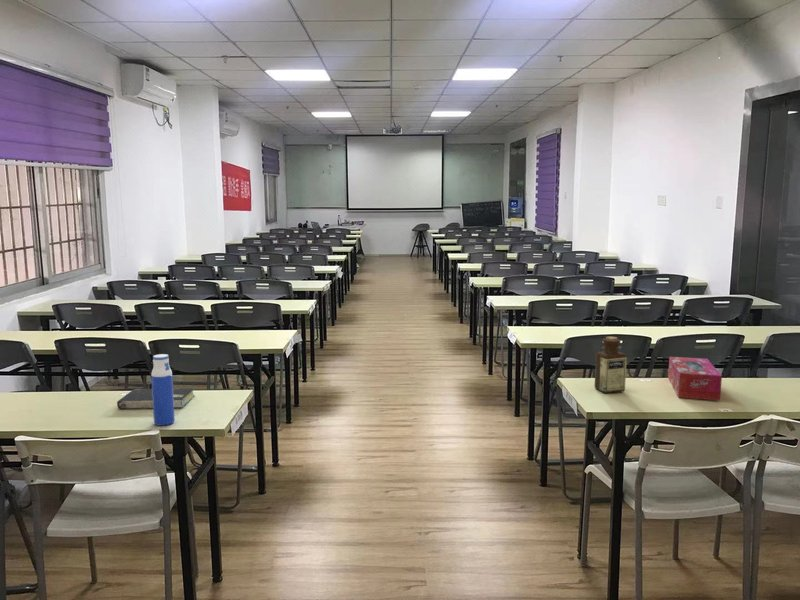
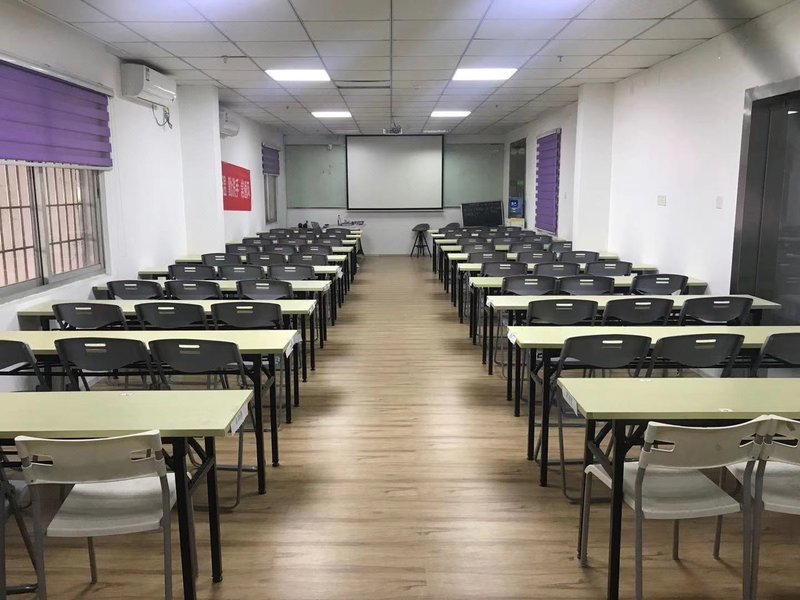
- tissue box (693, 377)
- bottle (610, 364)
- water bottle (162, 389)
- book (152, 398)
